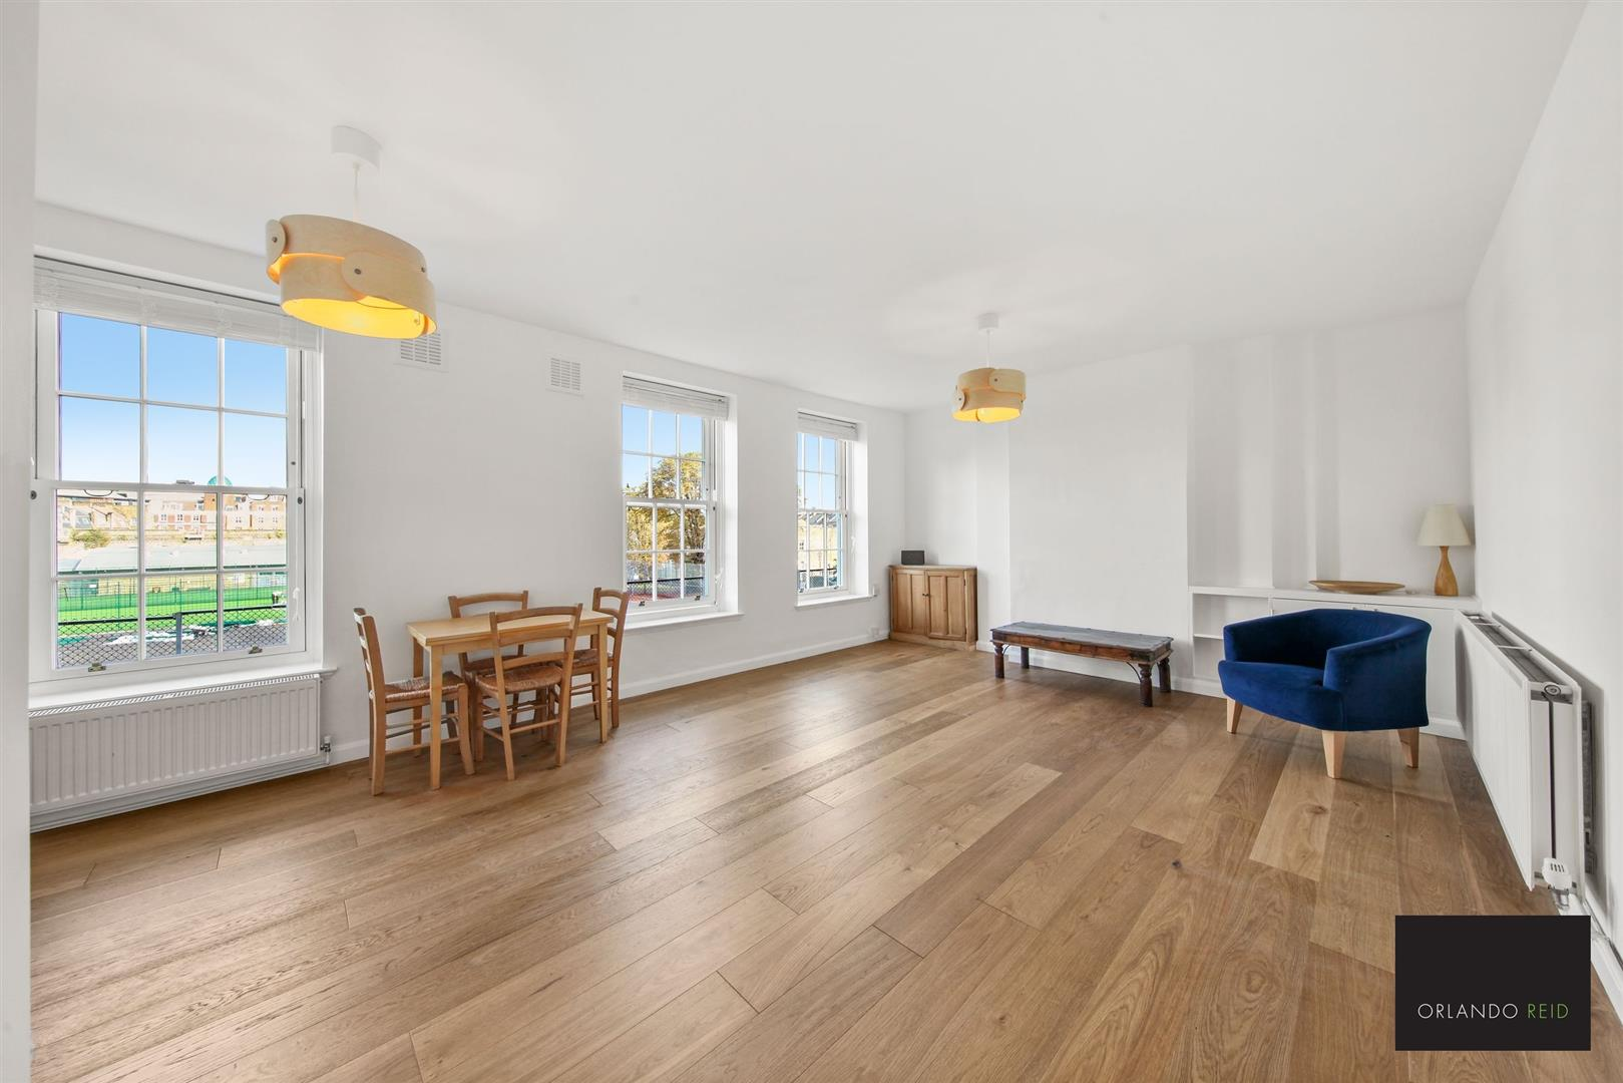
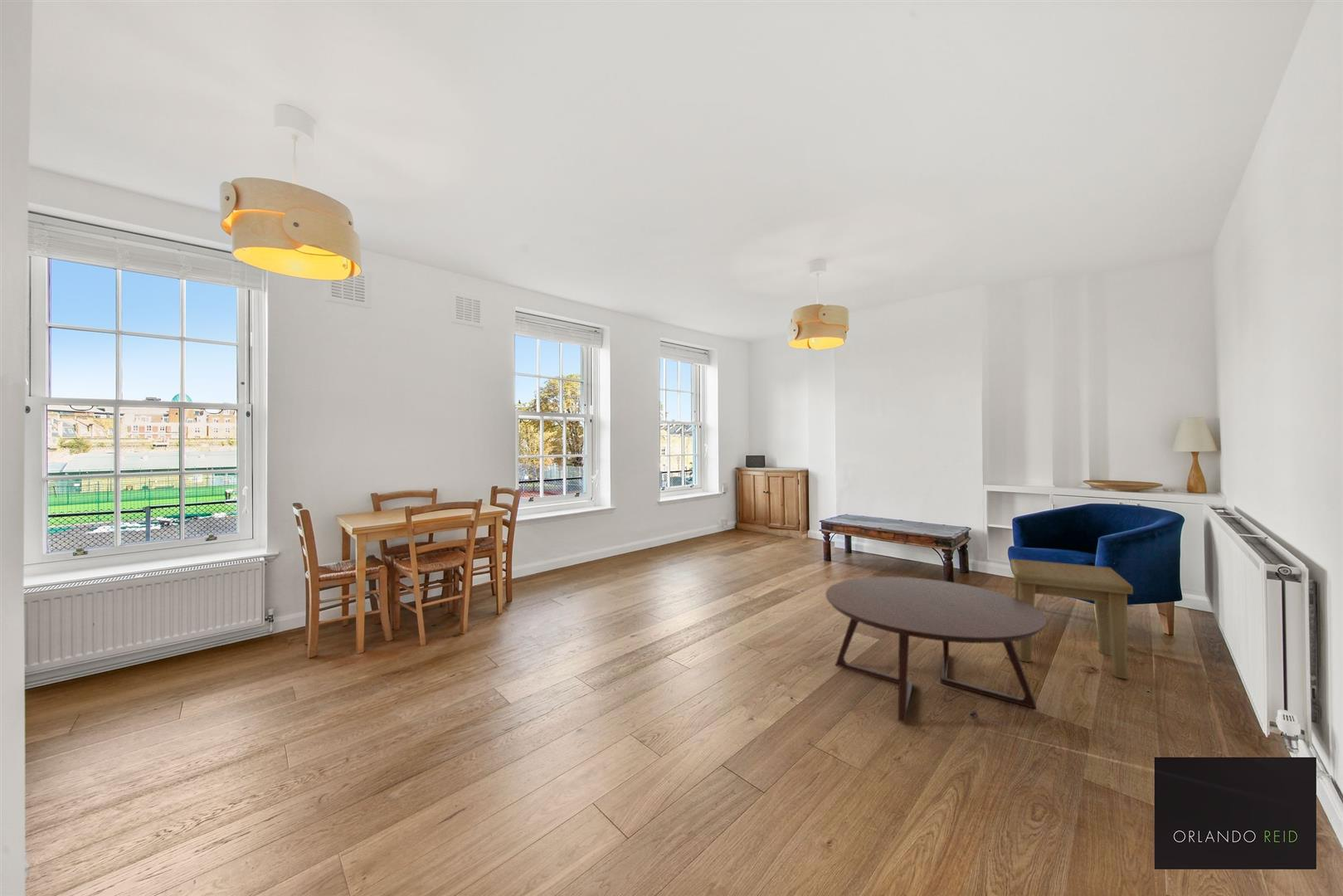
+ coffee table (928, 639)
+ side table (1065, 597)
